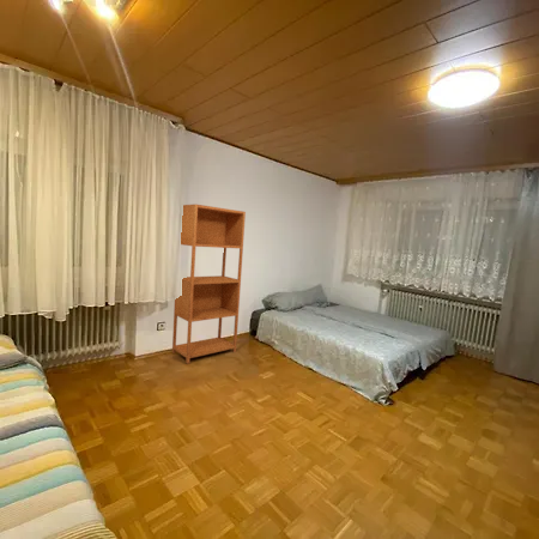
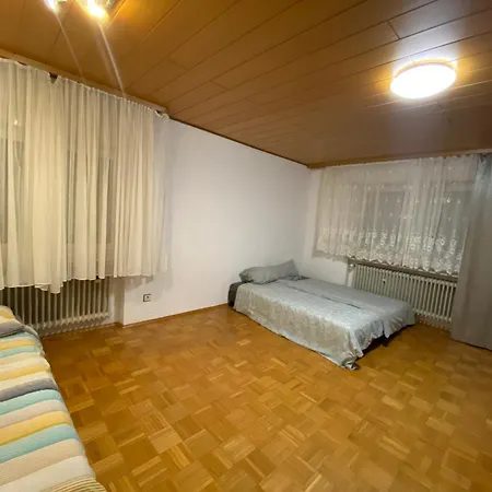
- bookcase (208, 281)
